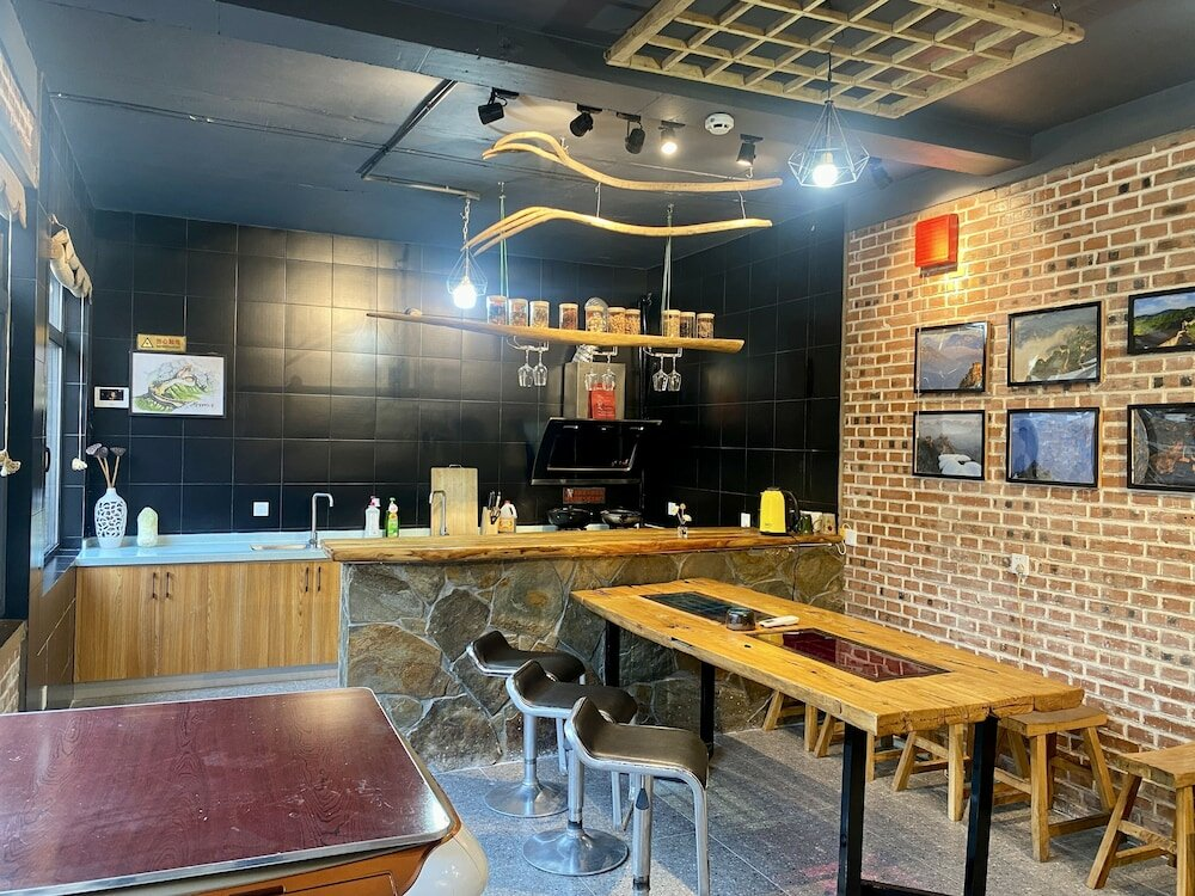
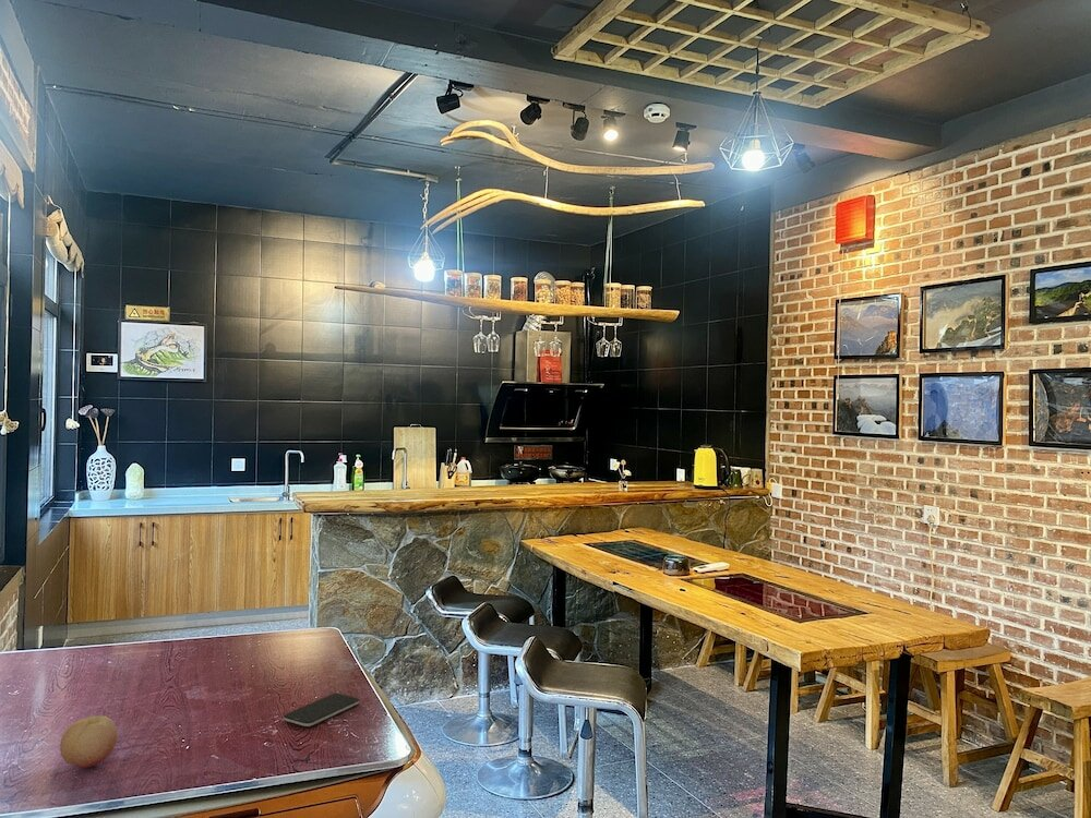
+ smartphone (322, 709)
+ fruit (88, 742)
